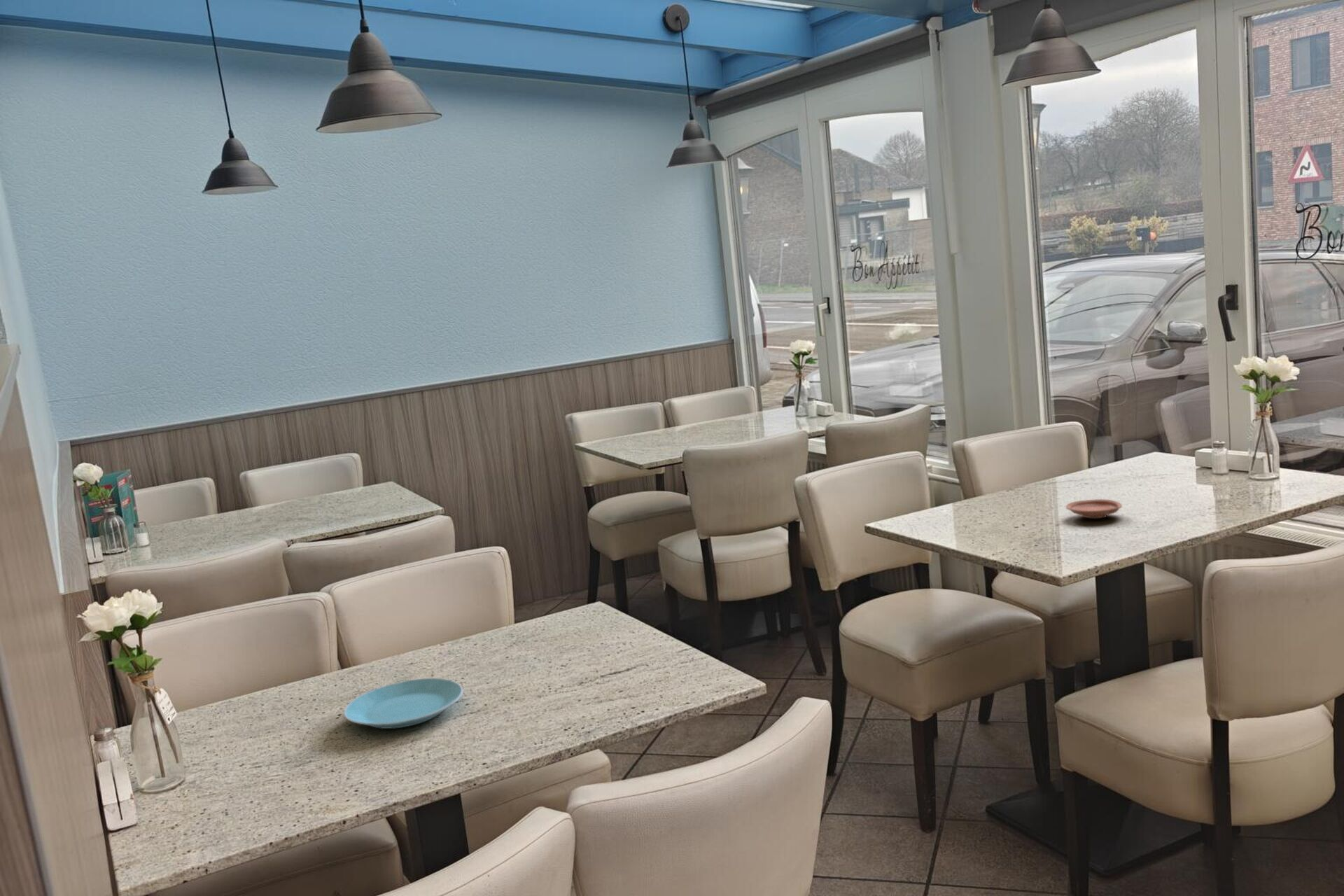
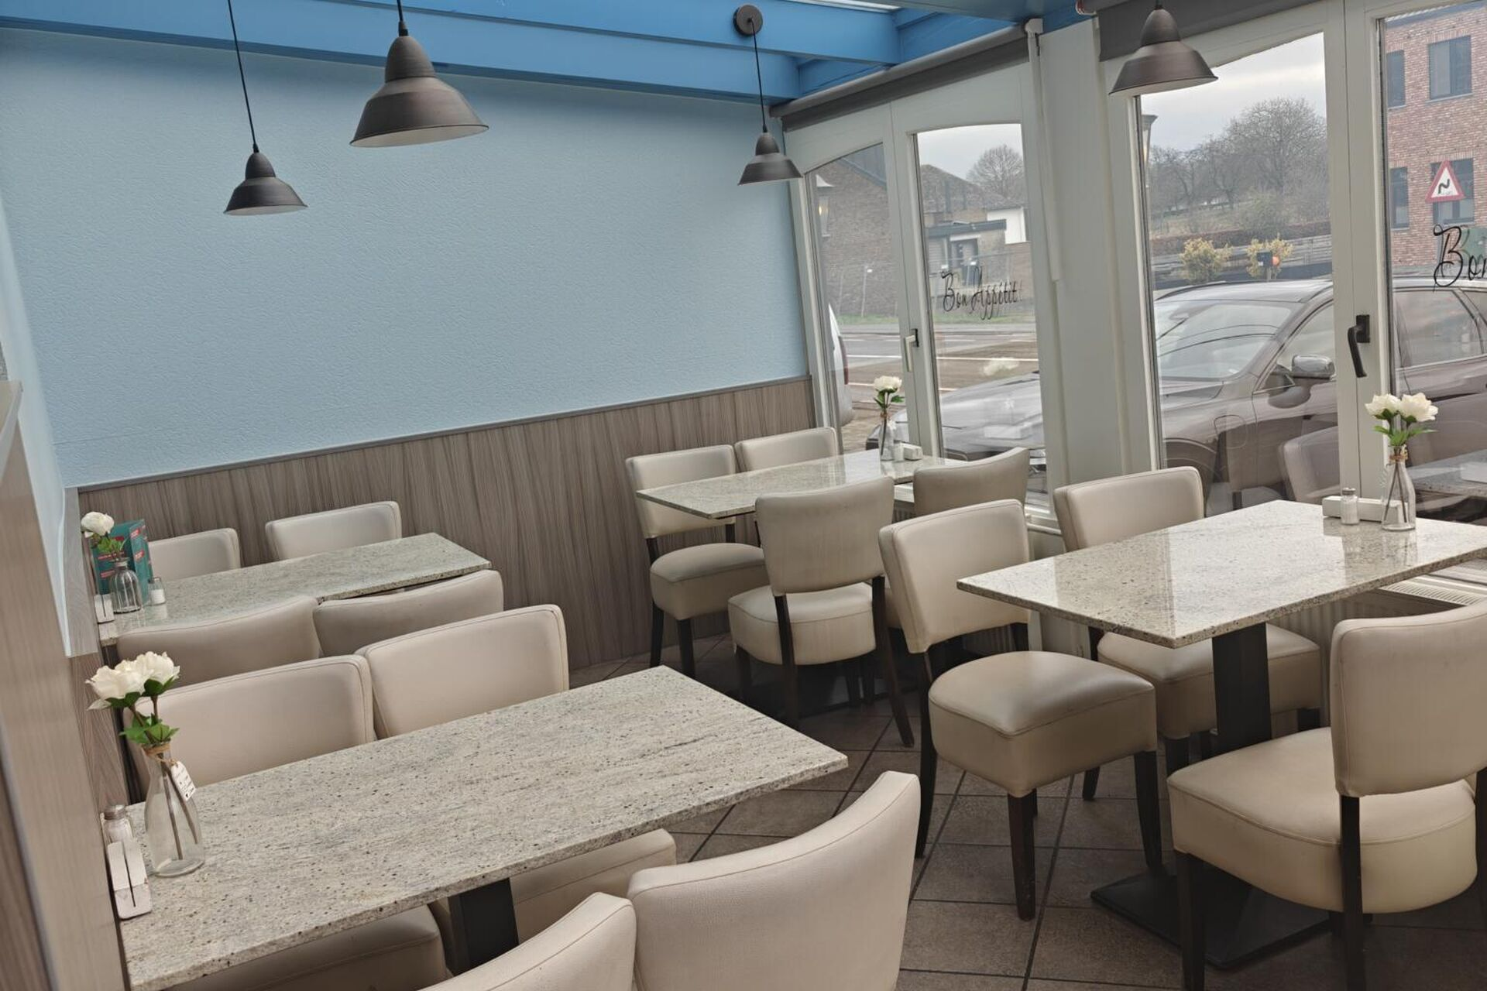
- plate (1093, 510)
- plate (405, 706)
